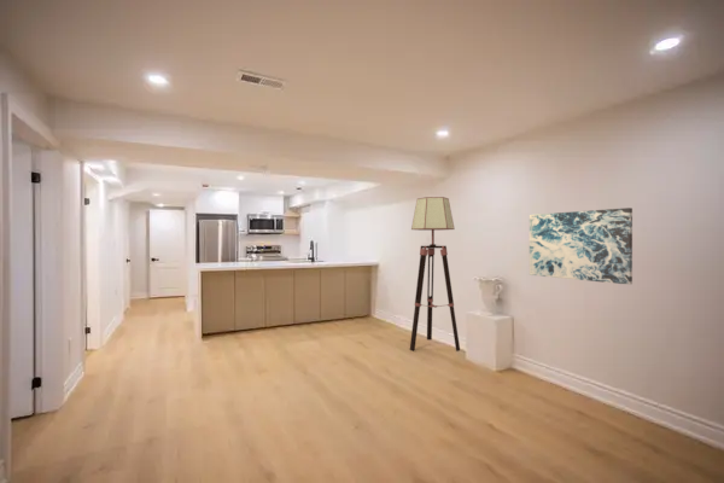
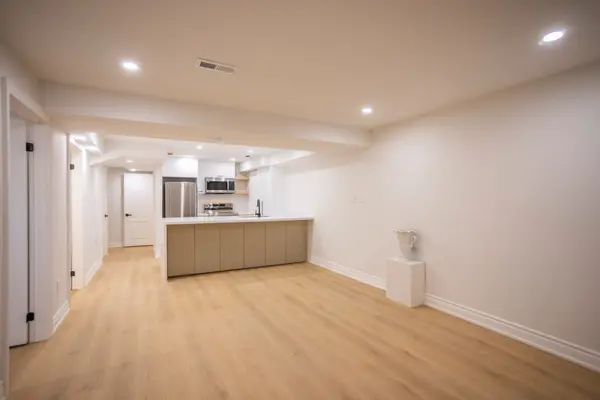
- floor lamp (428, 272)
- wall art (574, 245)
